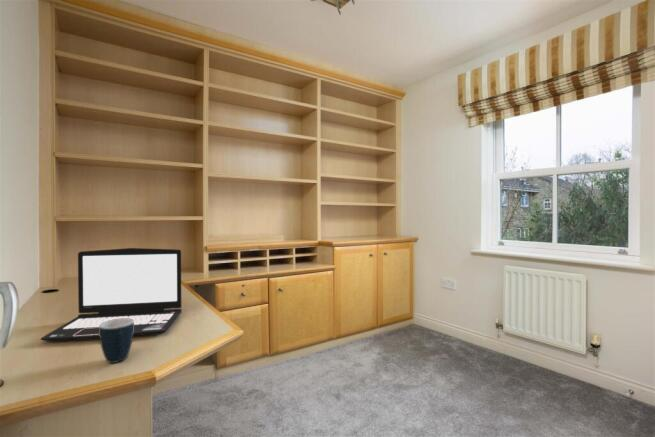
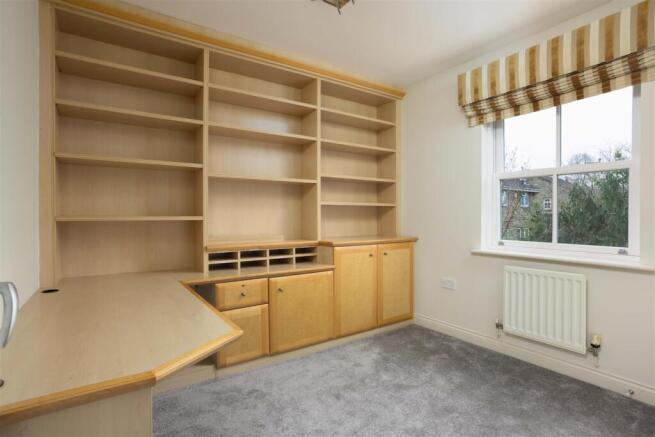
- laptop (119, 289)
- mug (118, 342)
